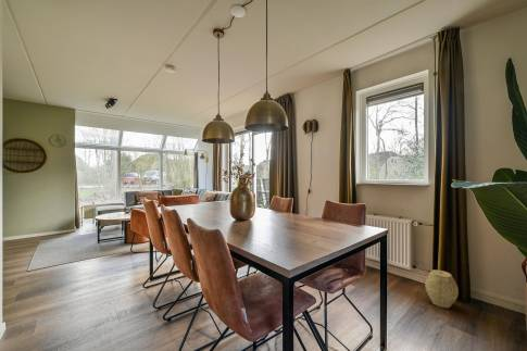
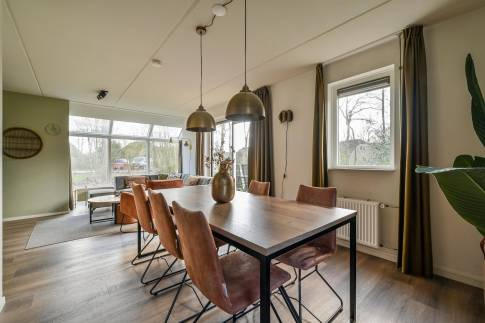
- woven basket (440, 287)
